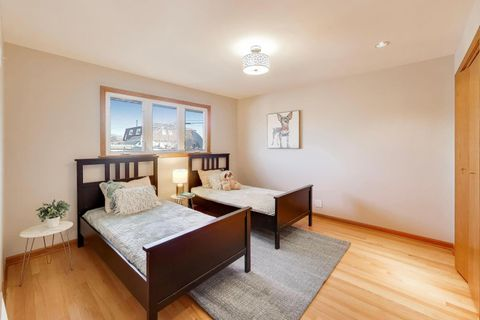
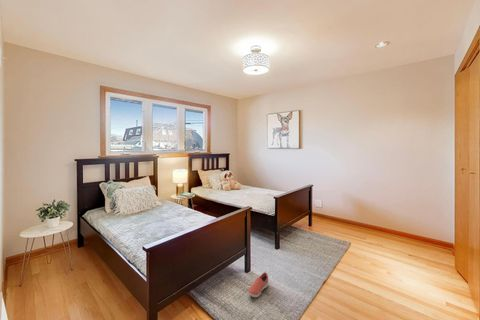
+ shoe (258, 284)
